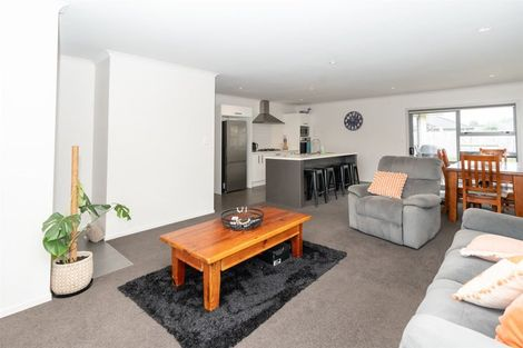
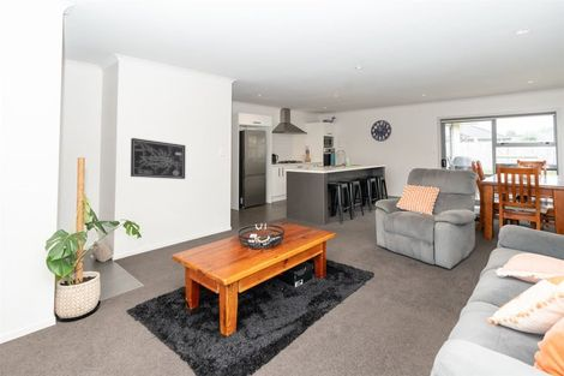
+ wall art (160, 160)
